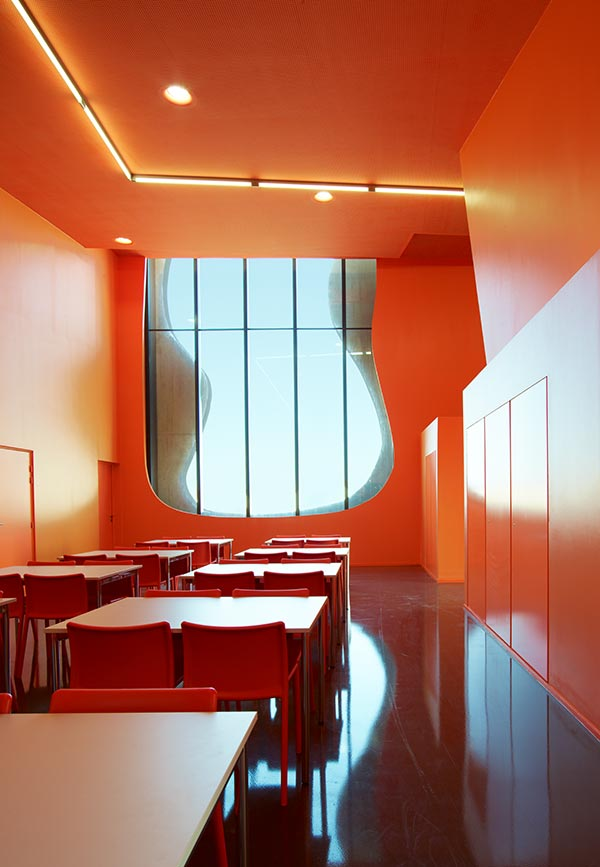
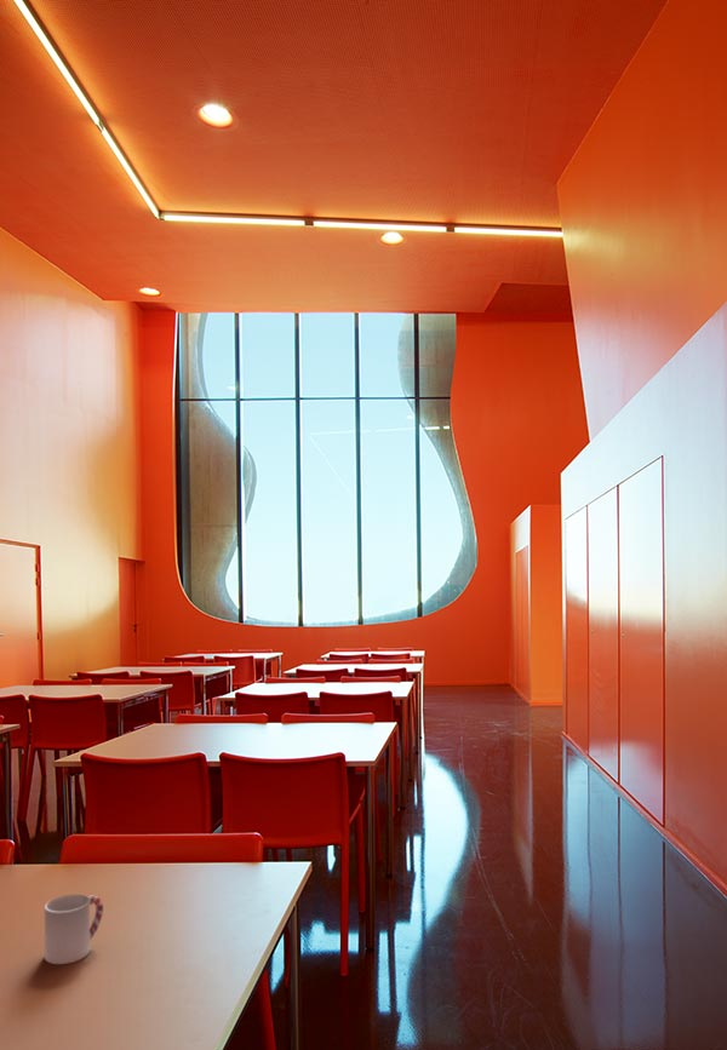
+ cup (75, 924)
